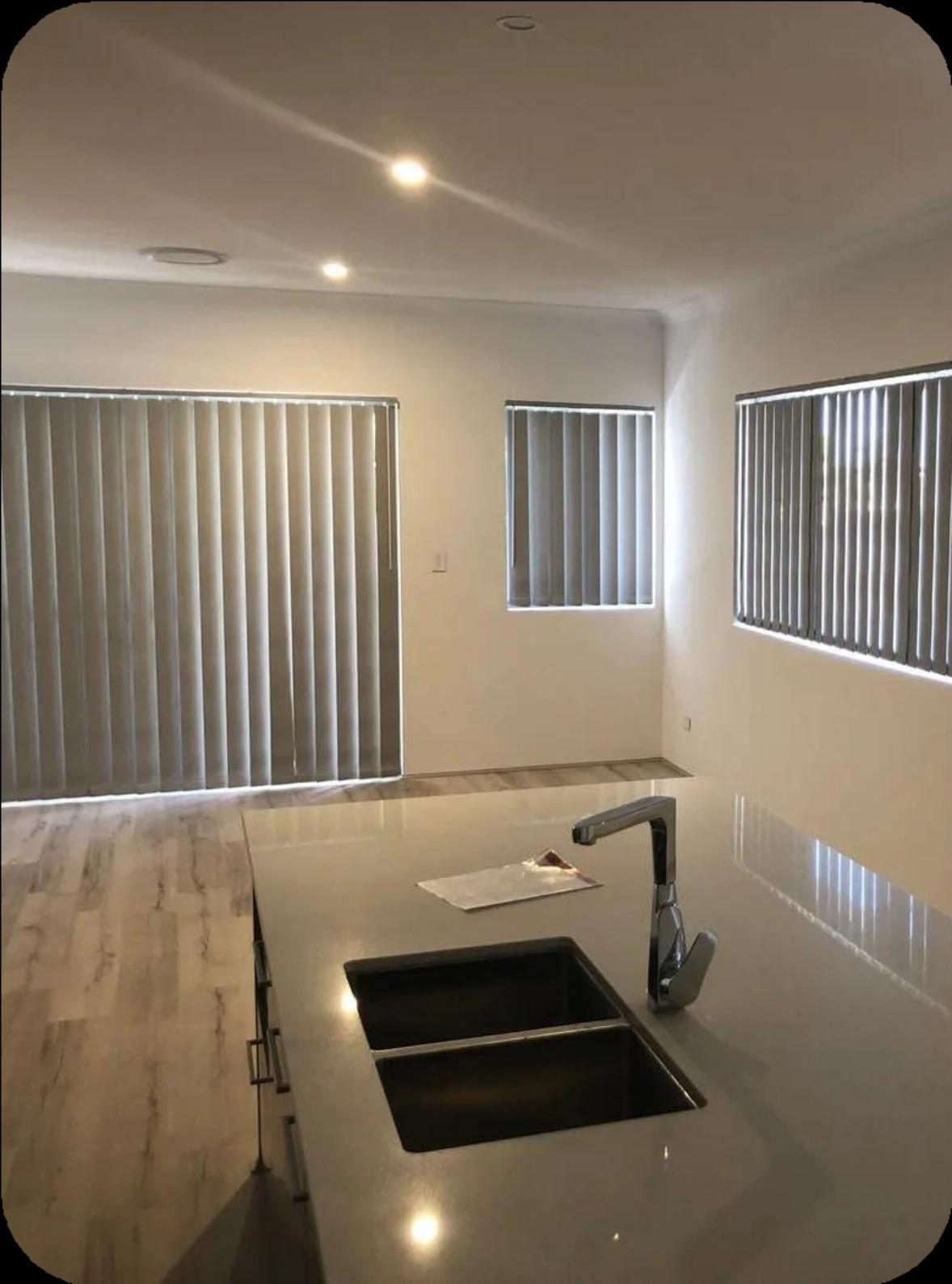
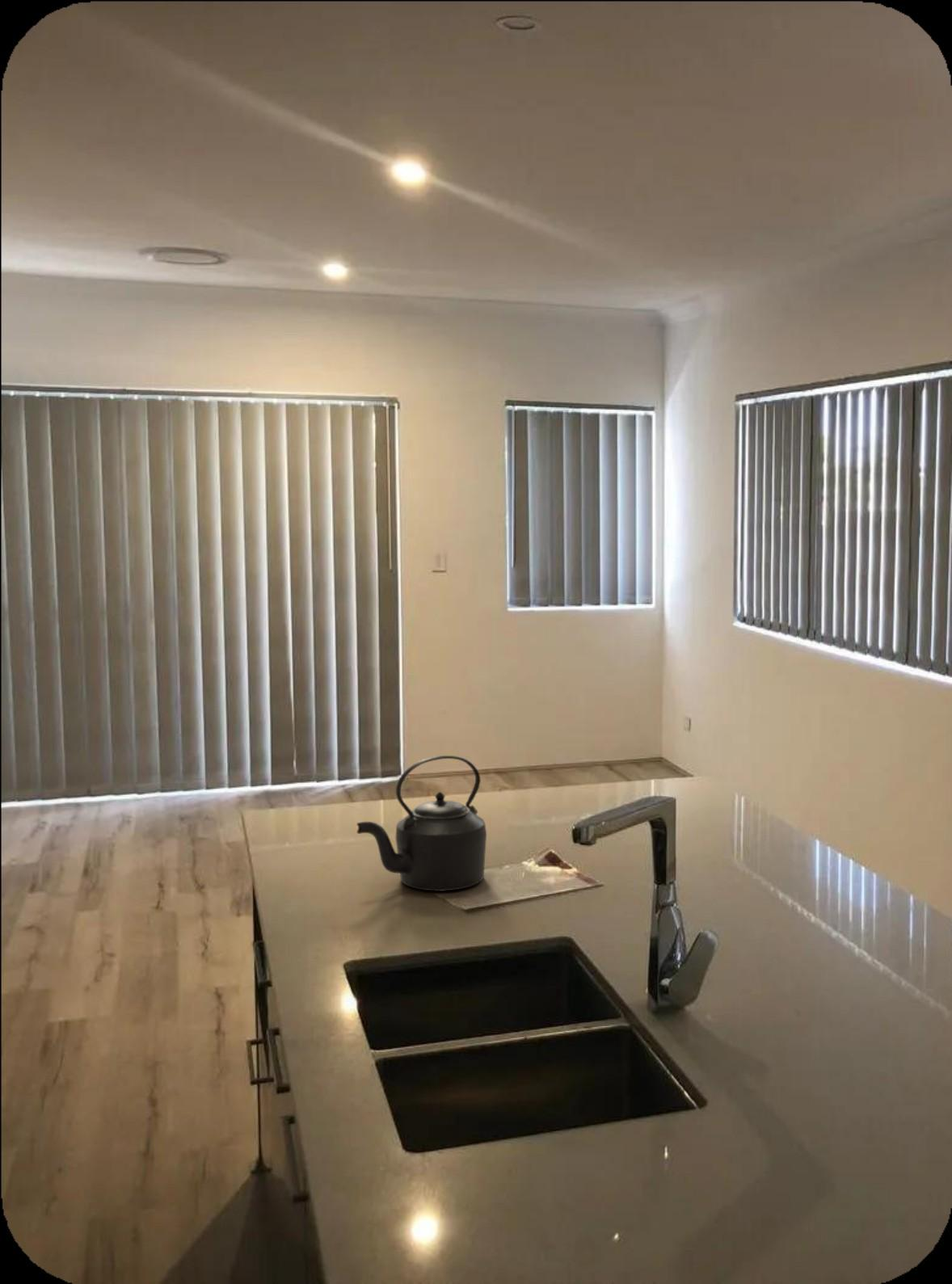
+ kettle (421, 821)
